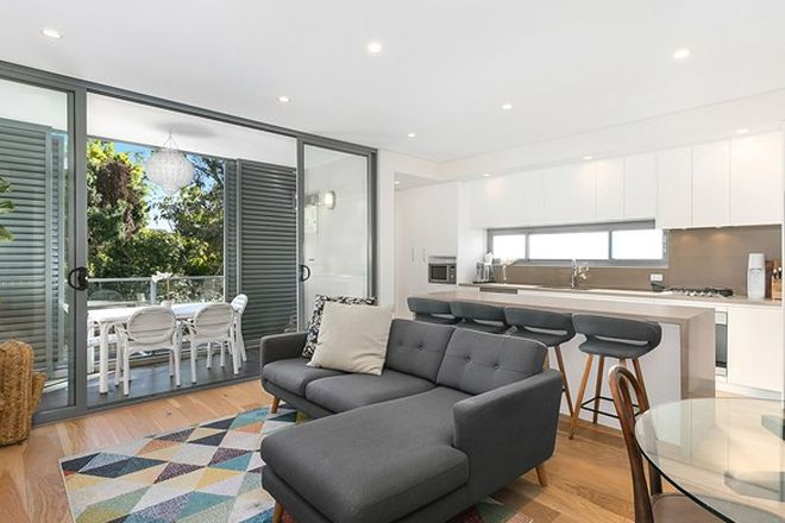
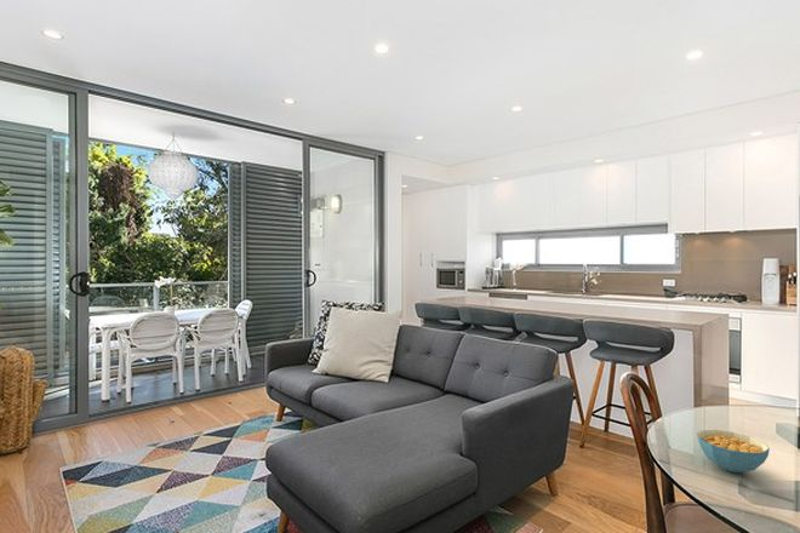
+ cereal bowl (731, 454)
